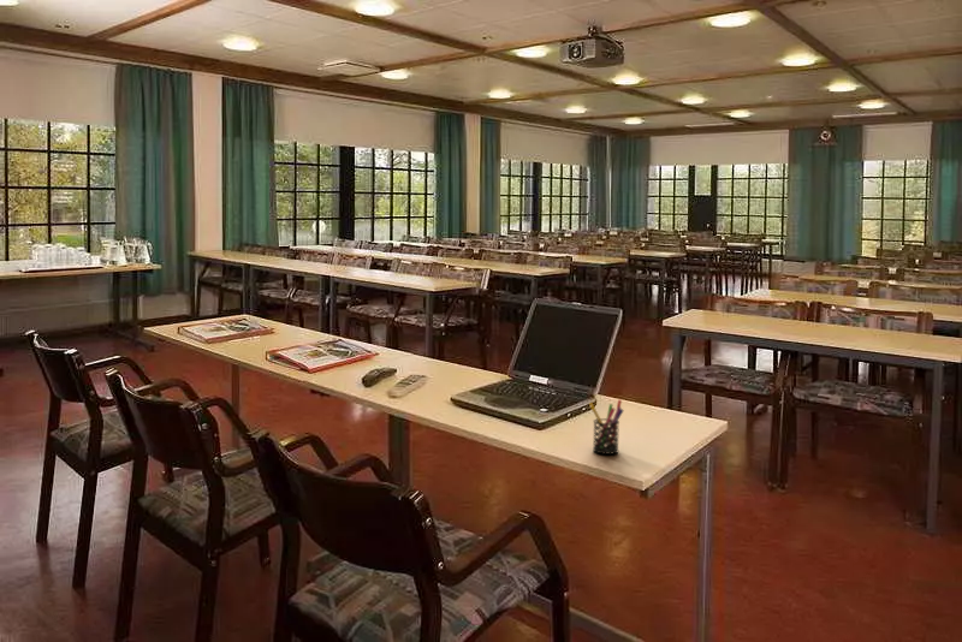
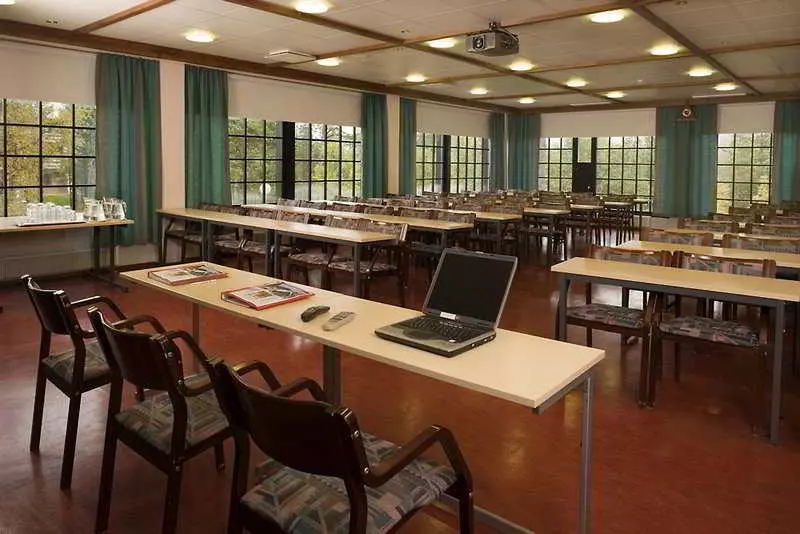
- pen holder (607, 424)
